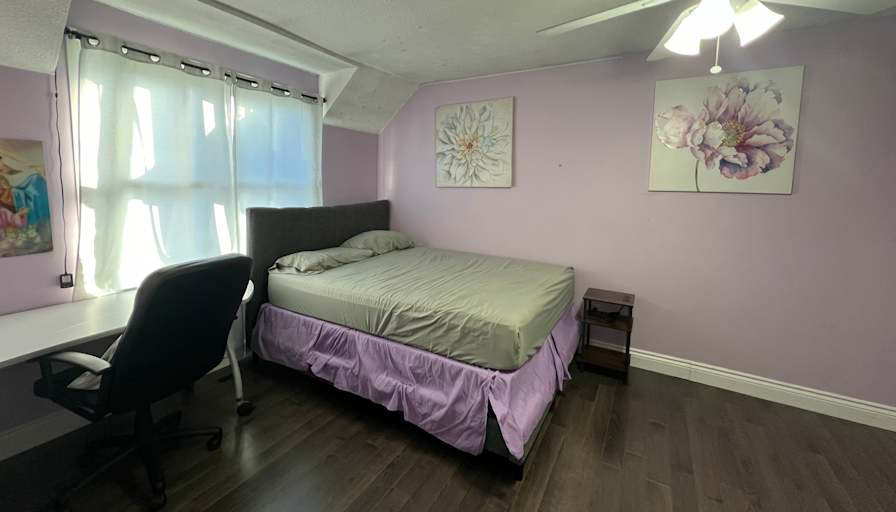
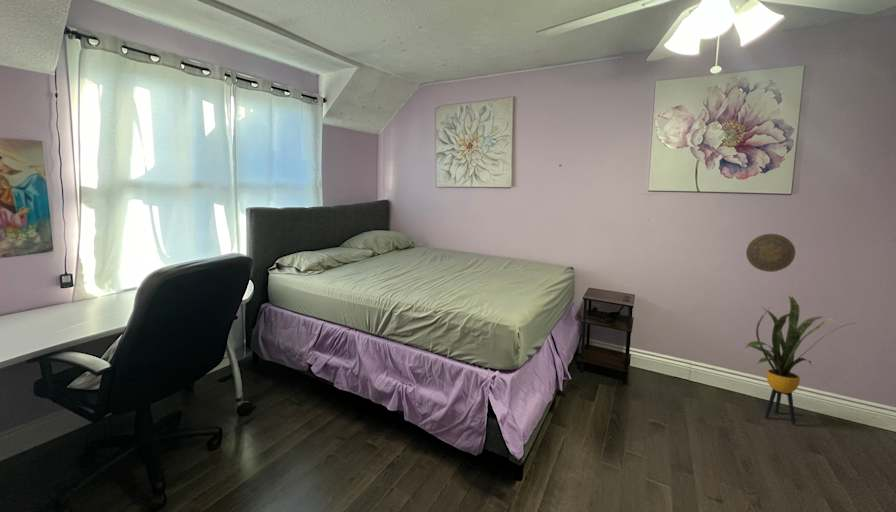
+ decorative plate (770, 252)
+ house plant (791, 360)
